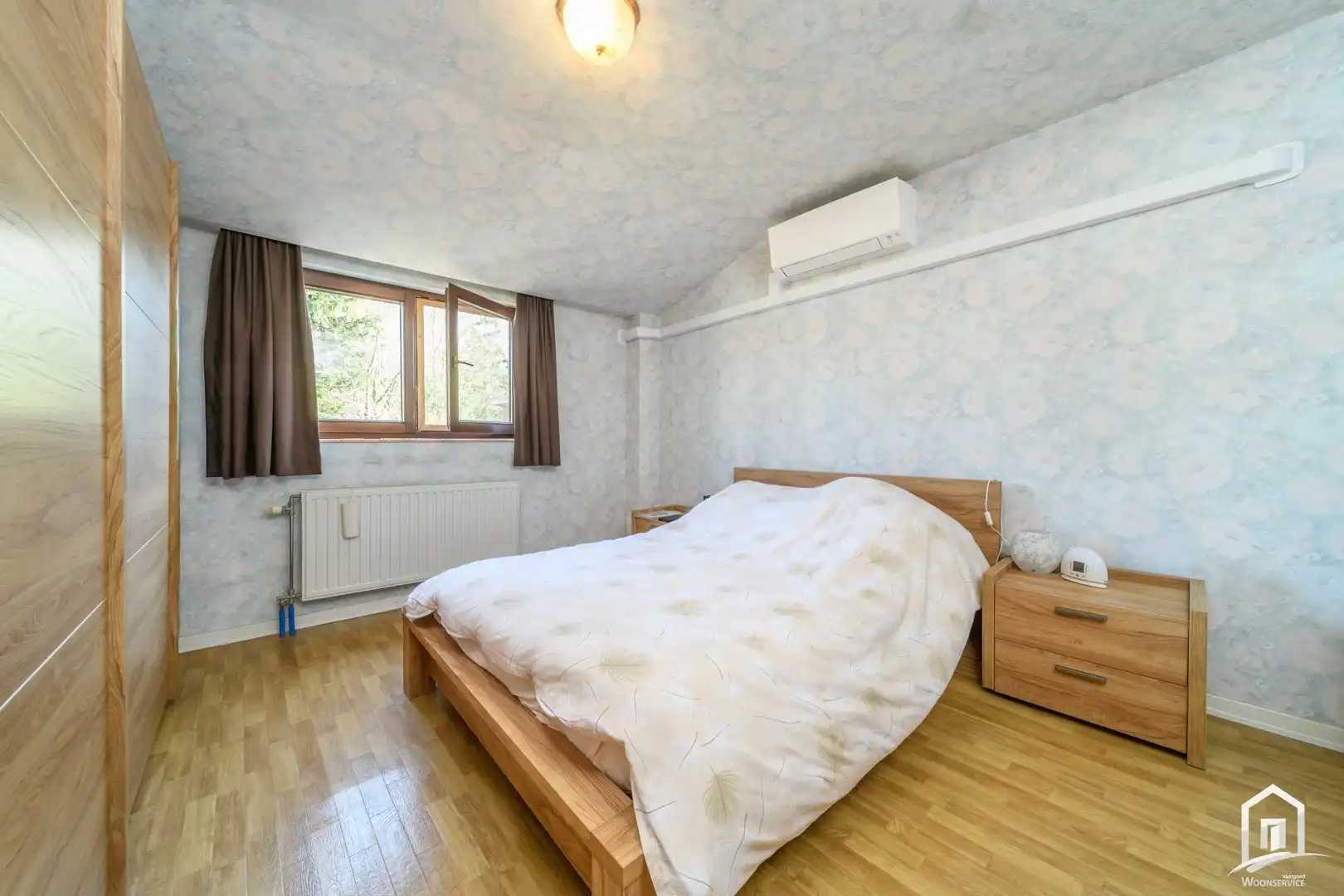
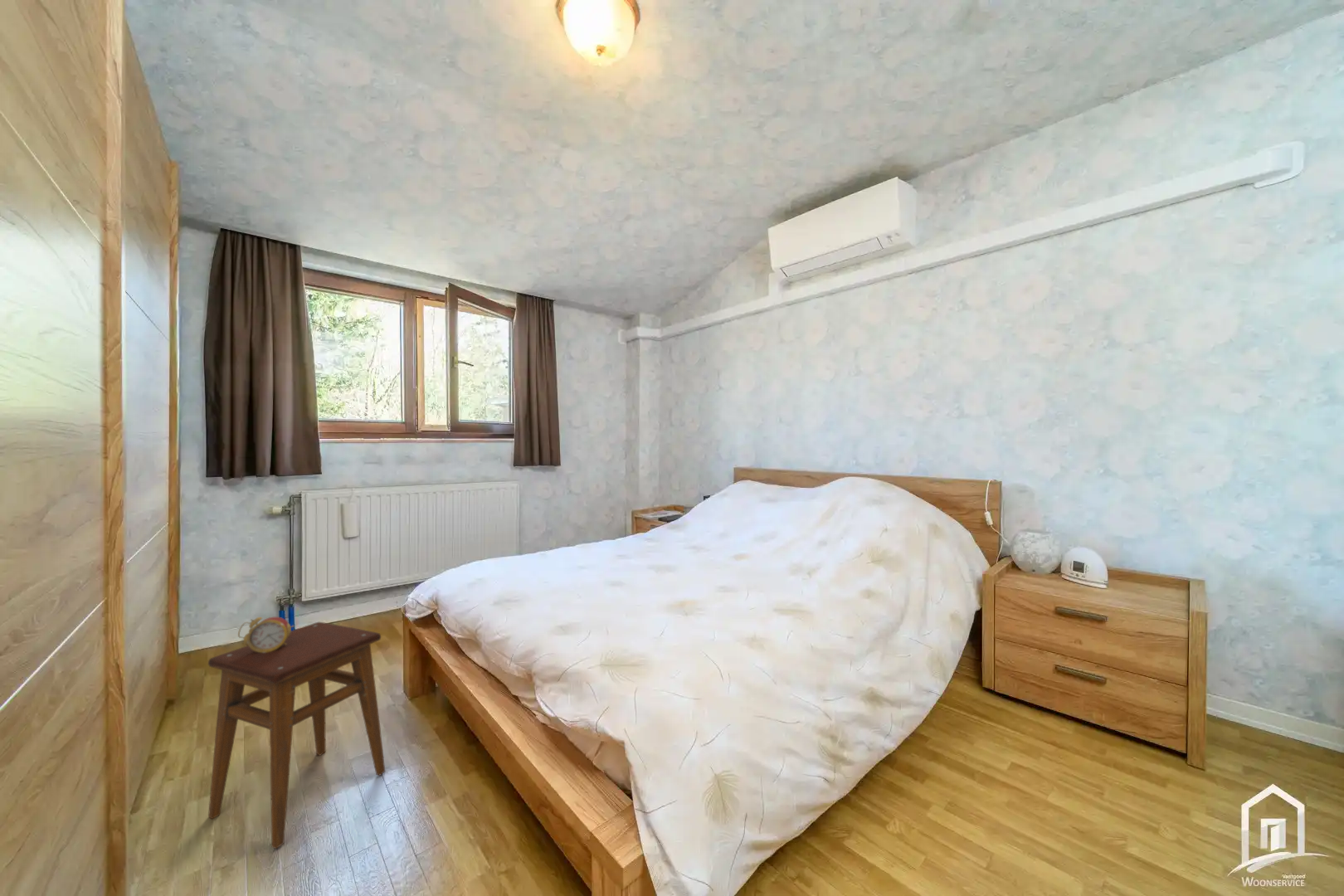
+ stool (300, 718)
+ alarm clock (266, 632)
